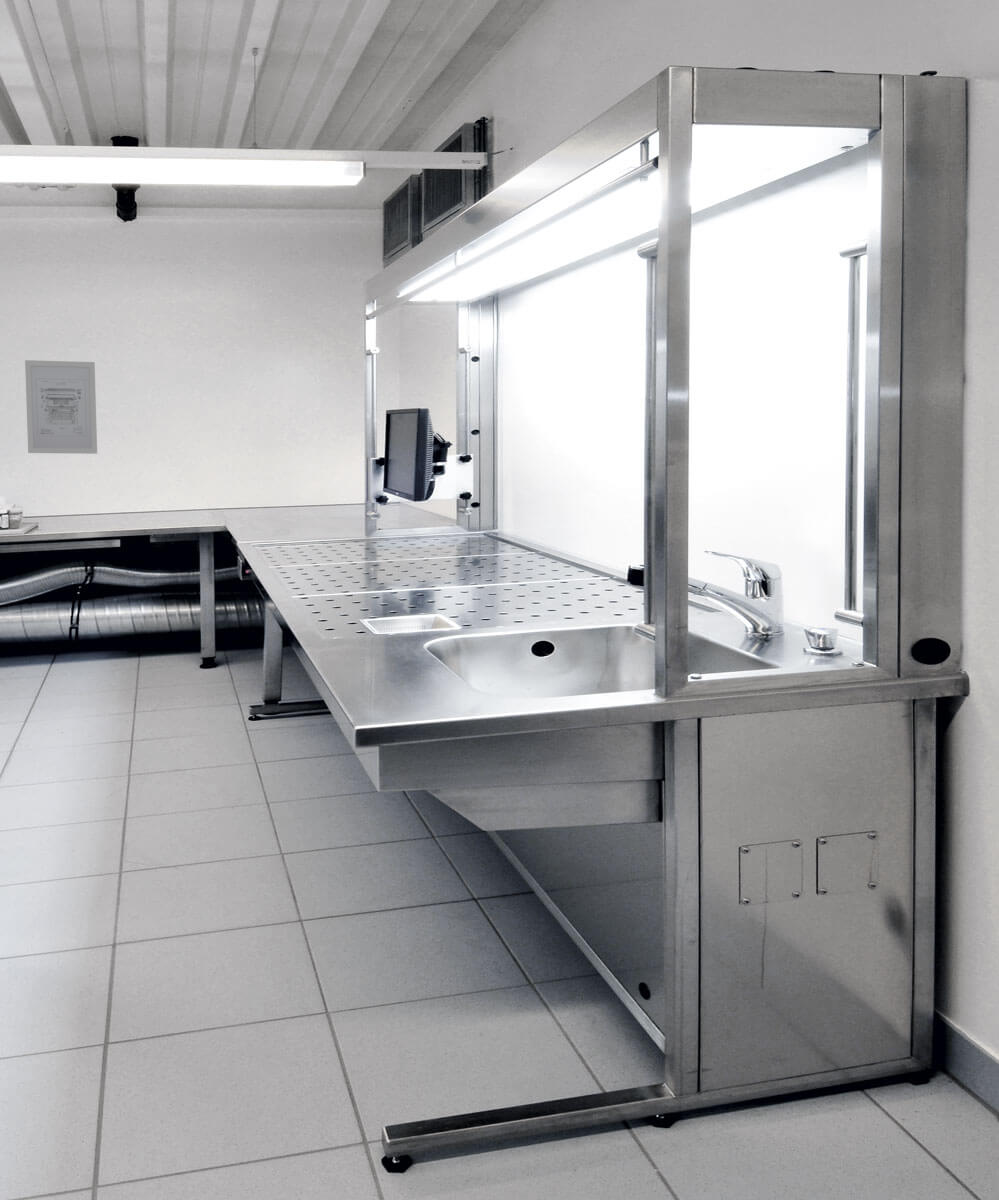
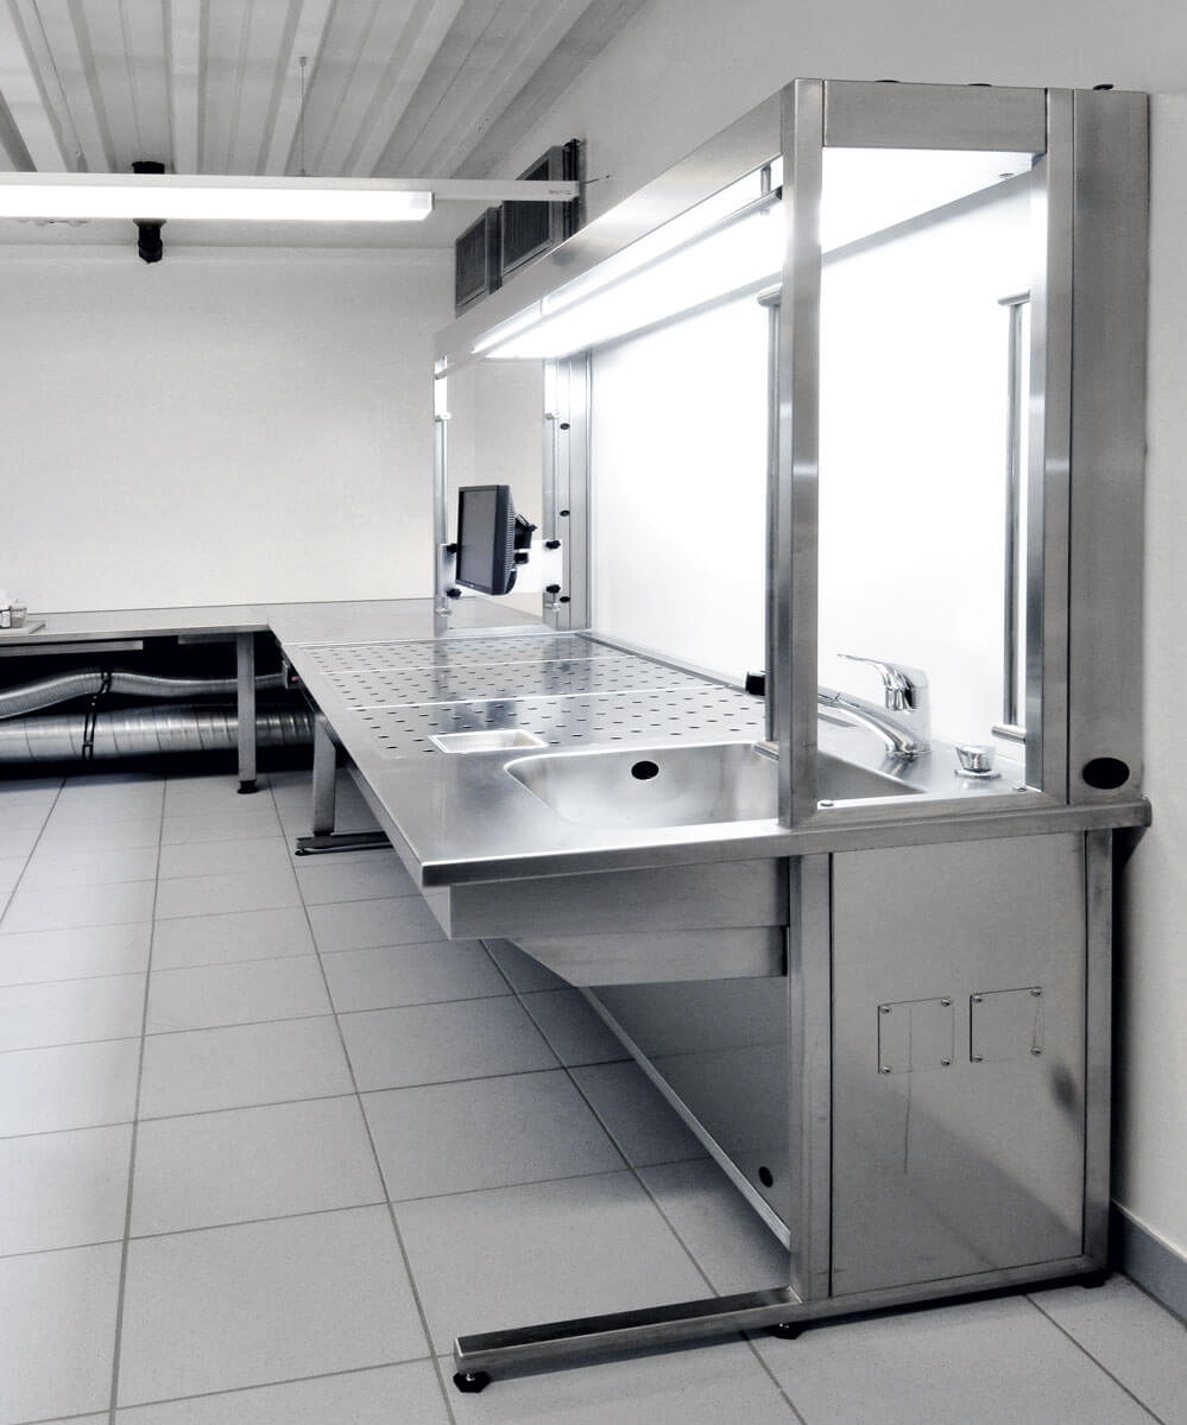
- wall art (61, 407)
